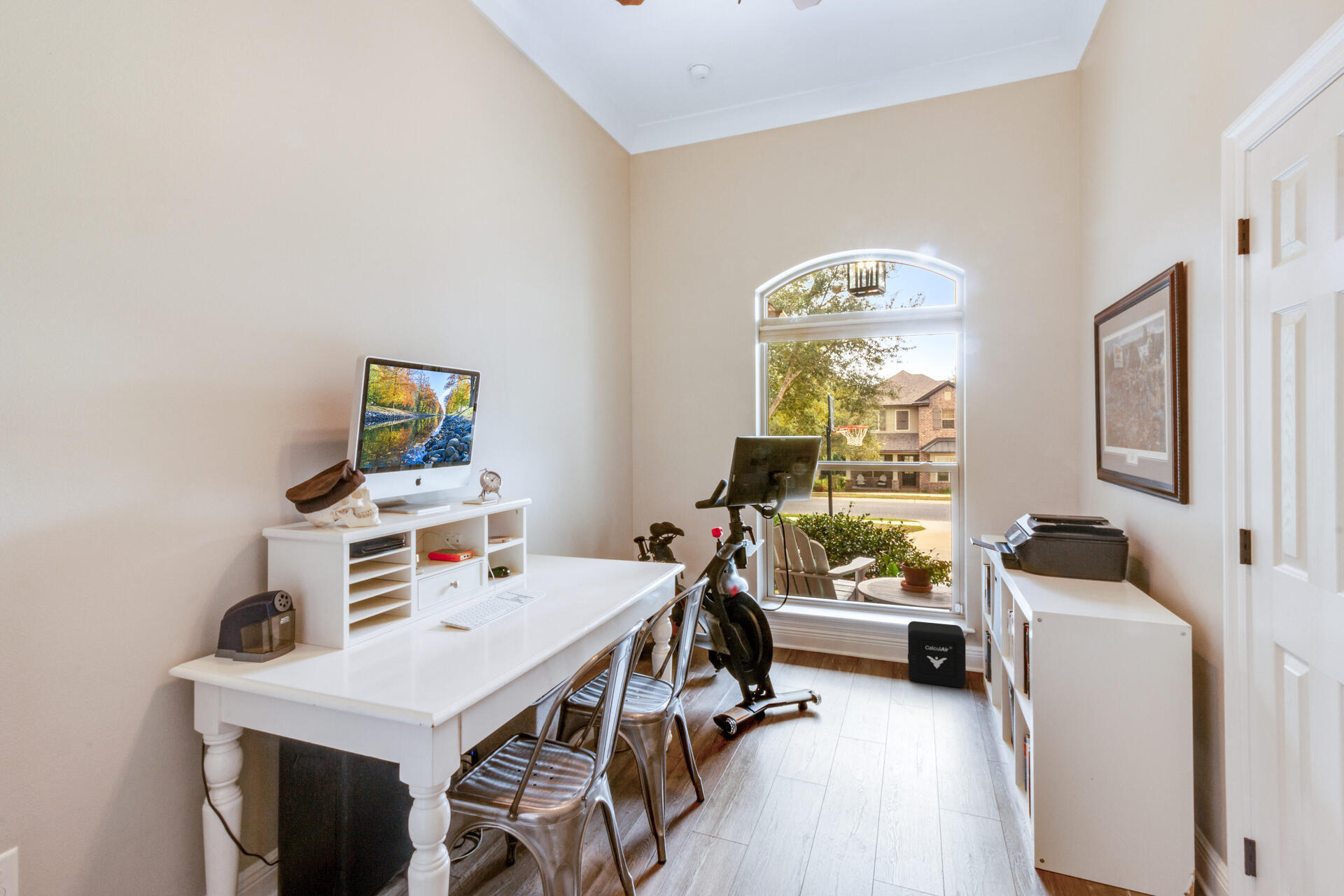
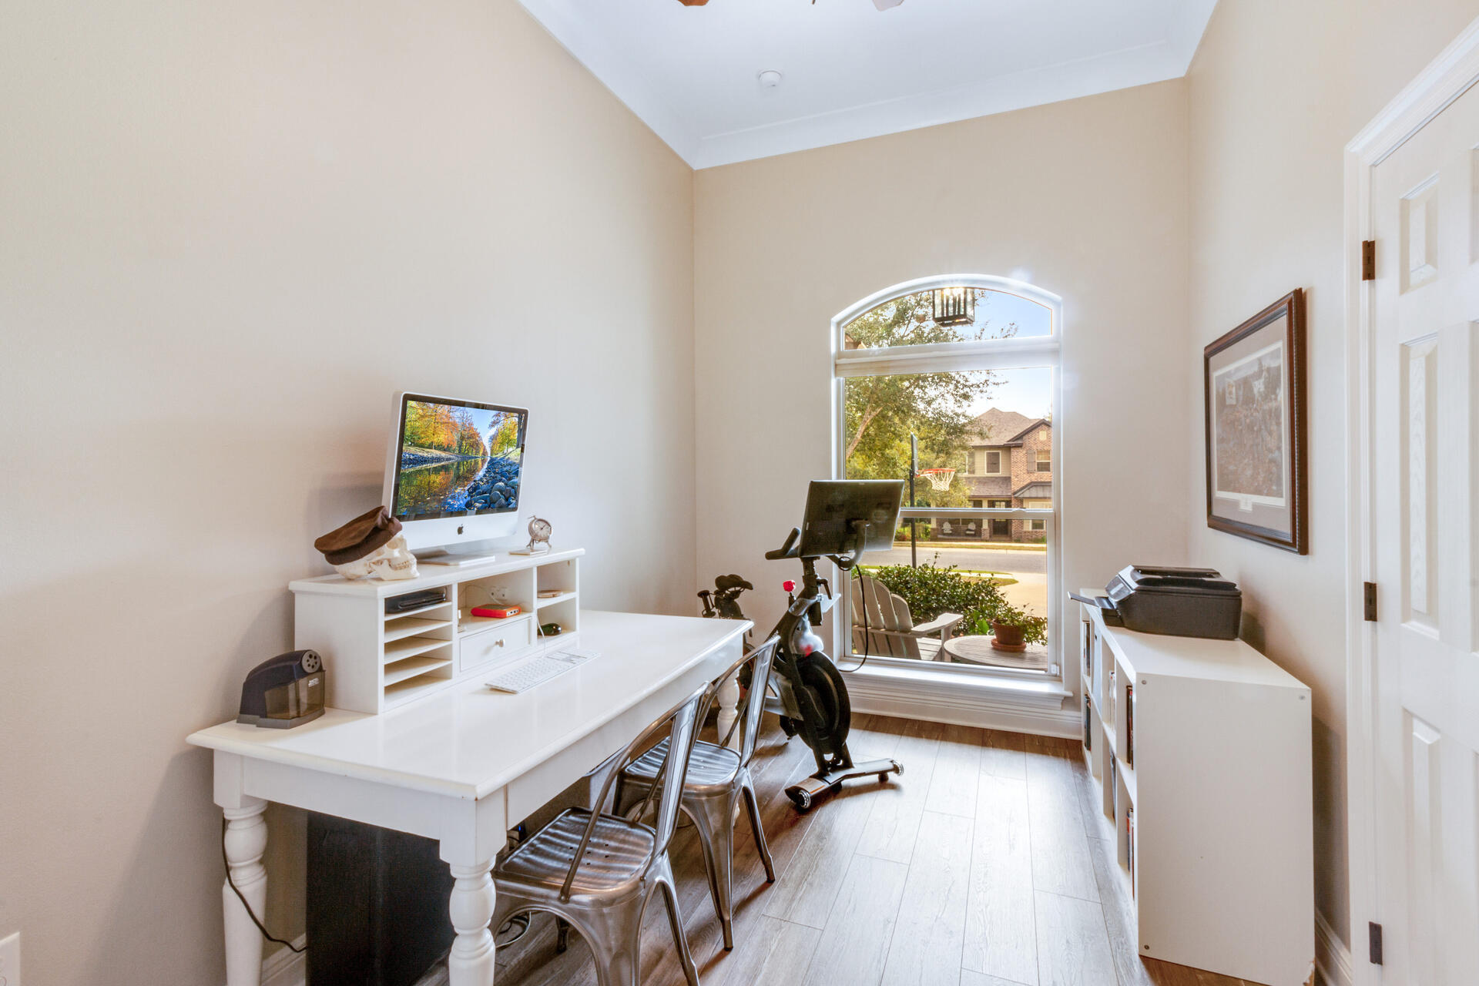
- air purifier (935, 653)
